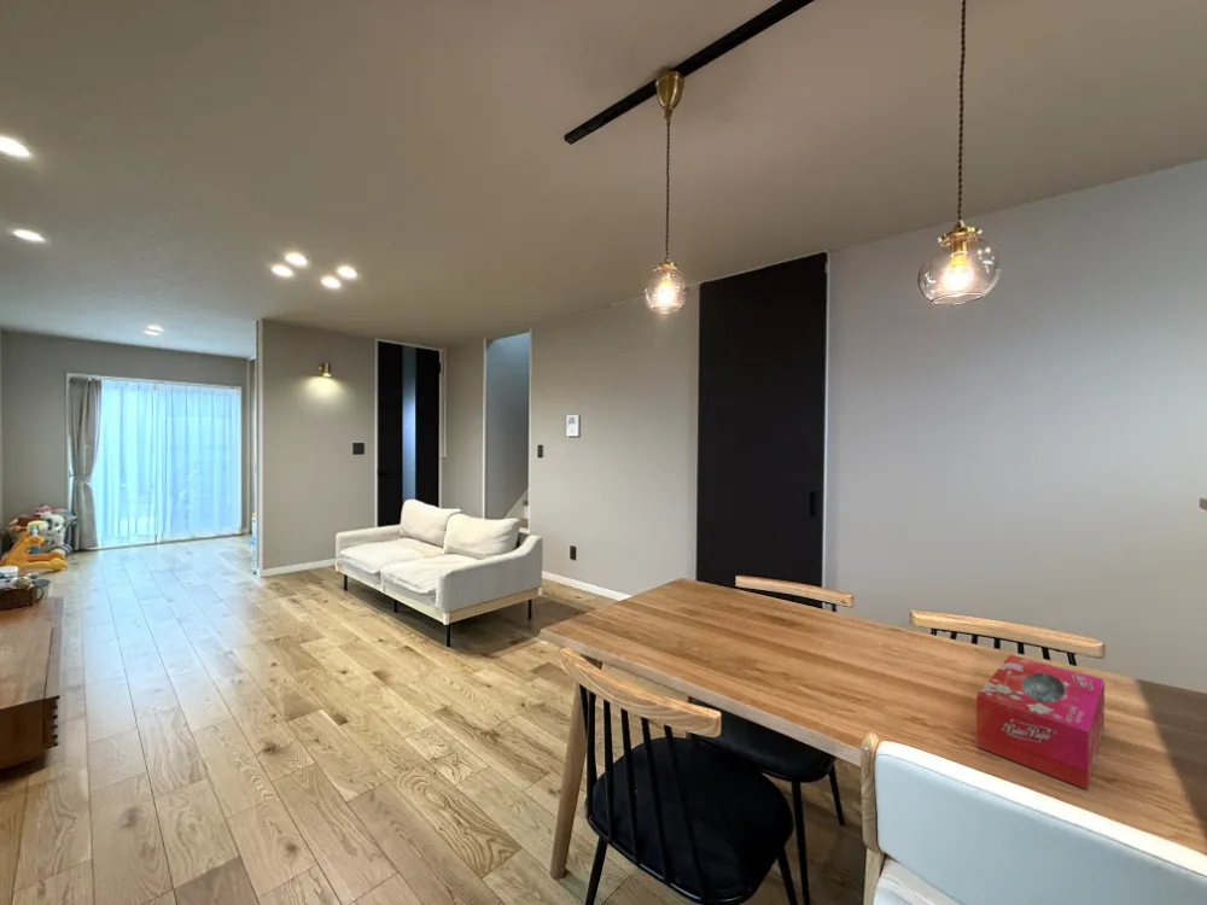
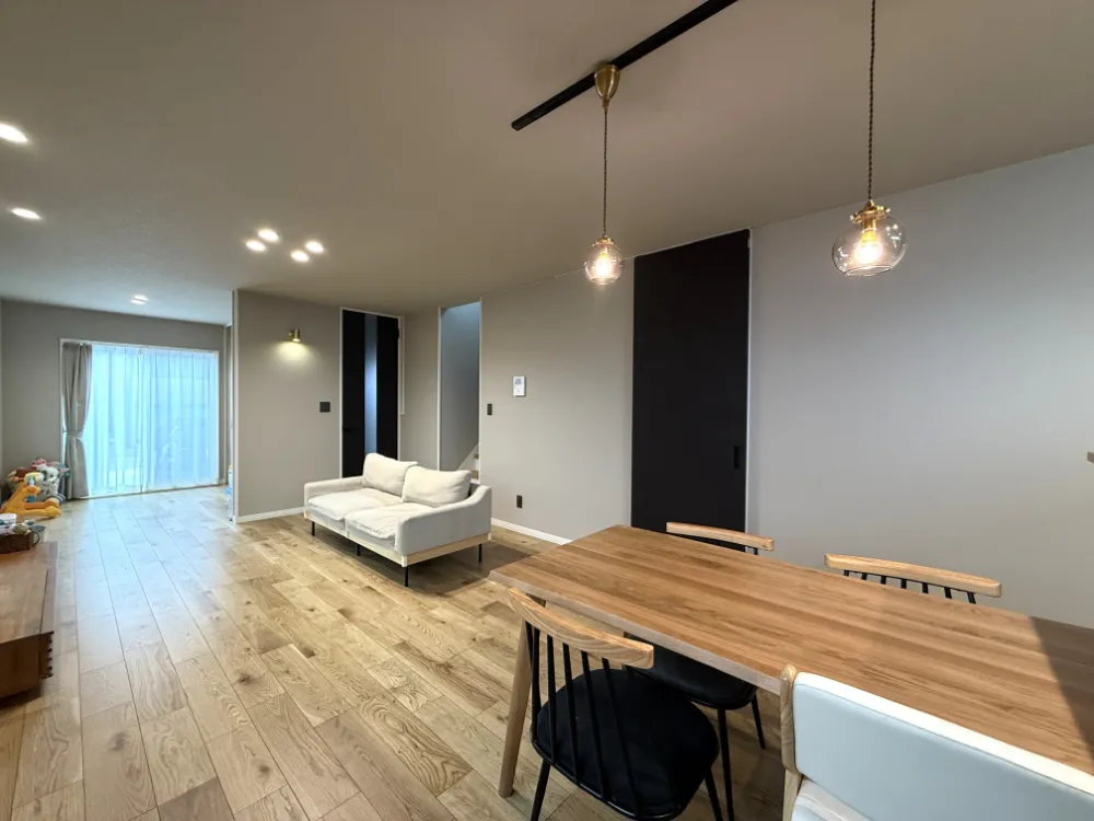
- tissue box (1042, 711)
